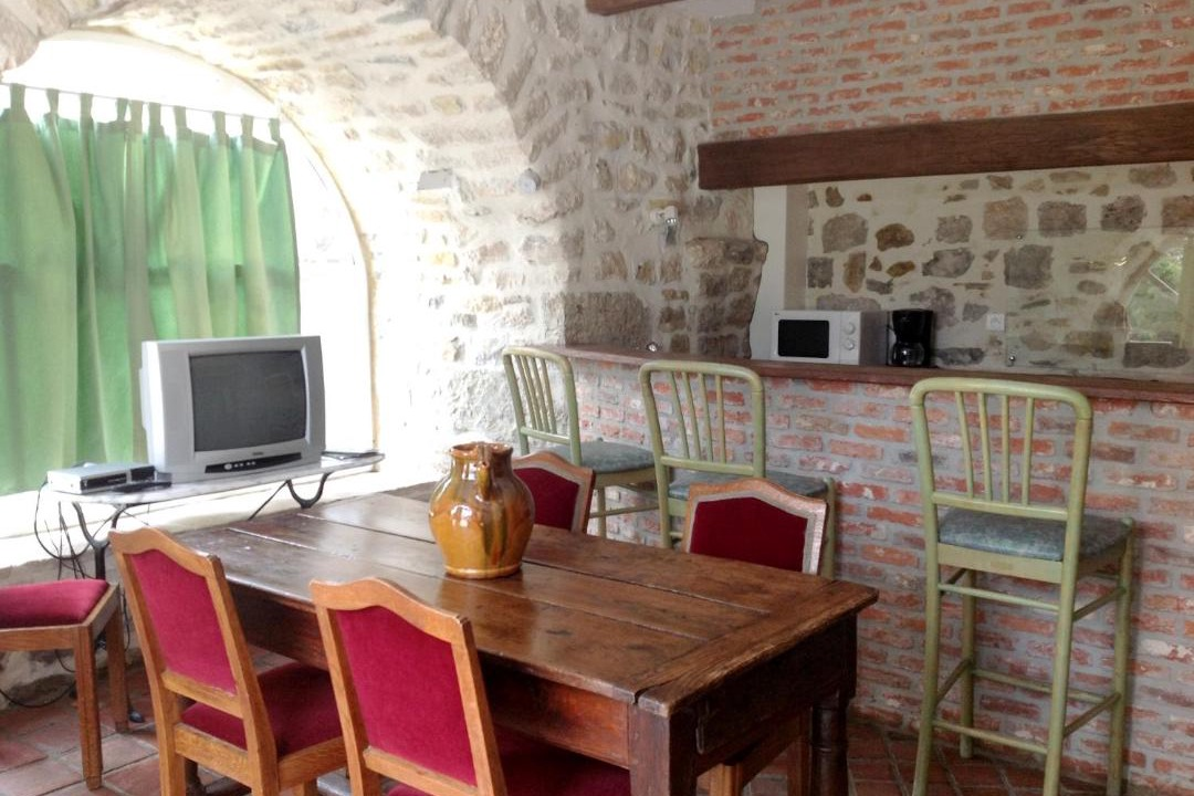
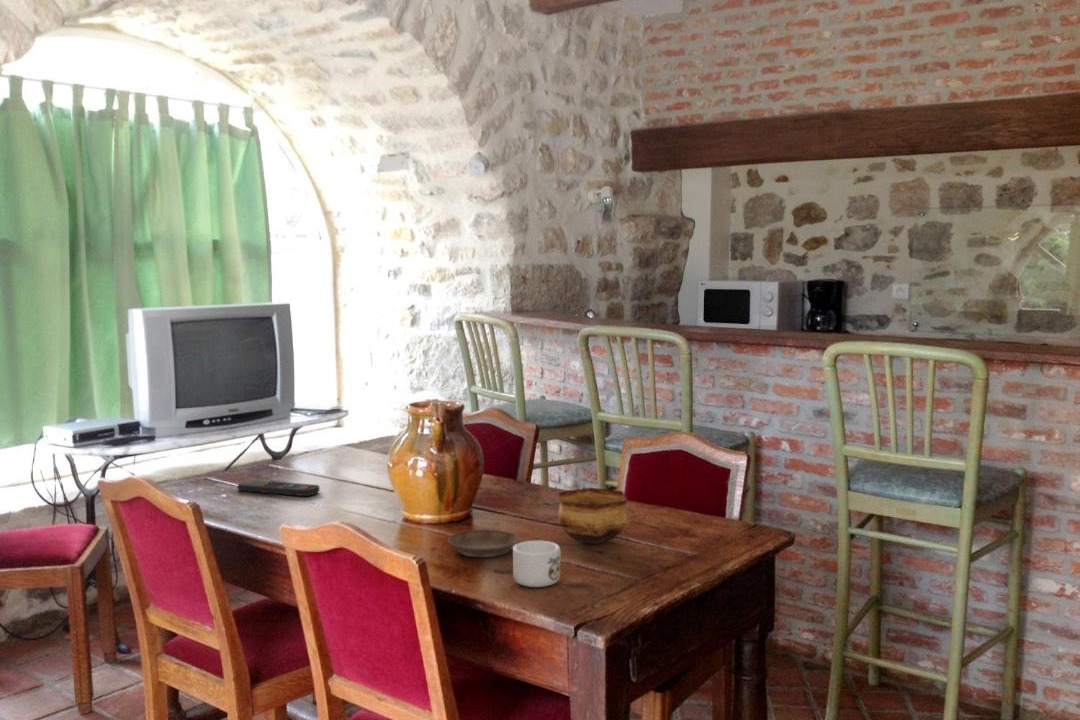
+ saucer (483, 544)
+ remote control (278, 487)
+ bowl (592, 518)
+ mug (541, 562)
